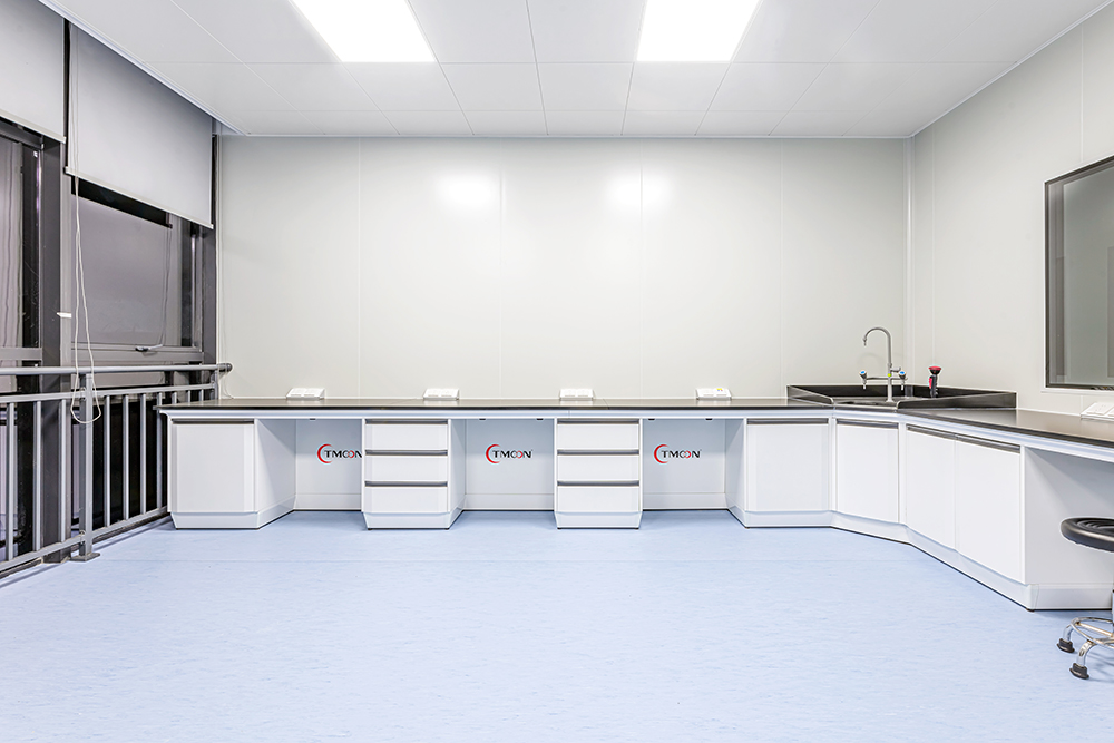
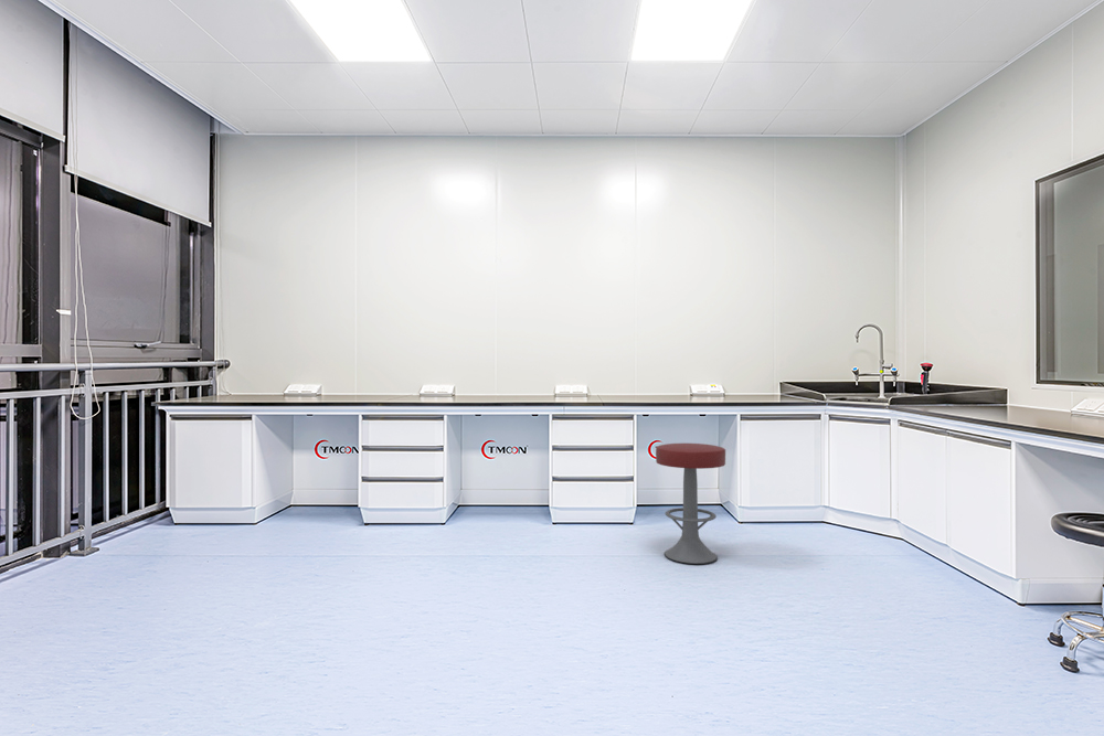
+ bar stool (690, 500)
